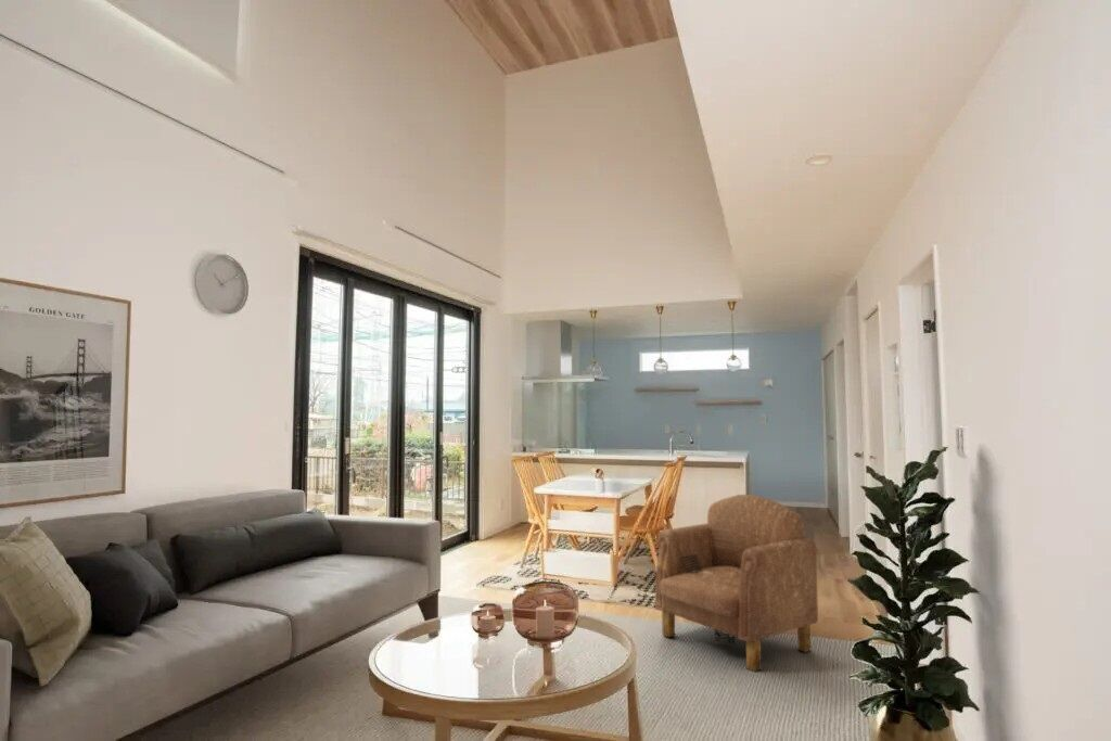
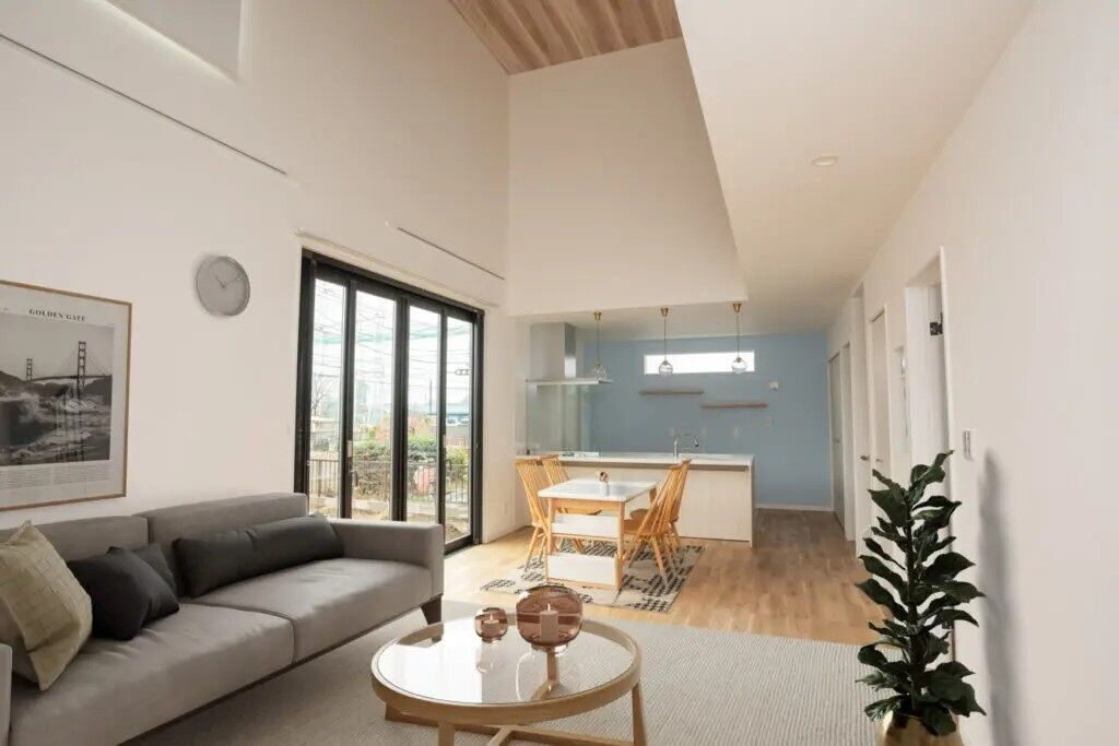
- armchair (728, 570)
